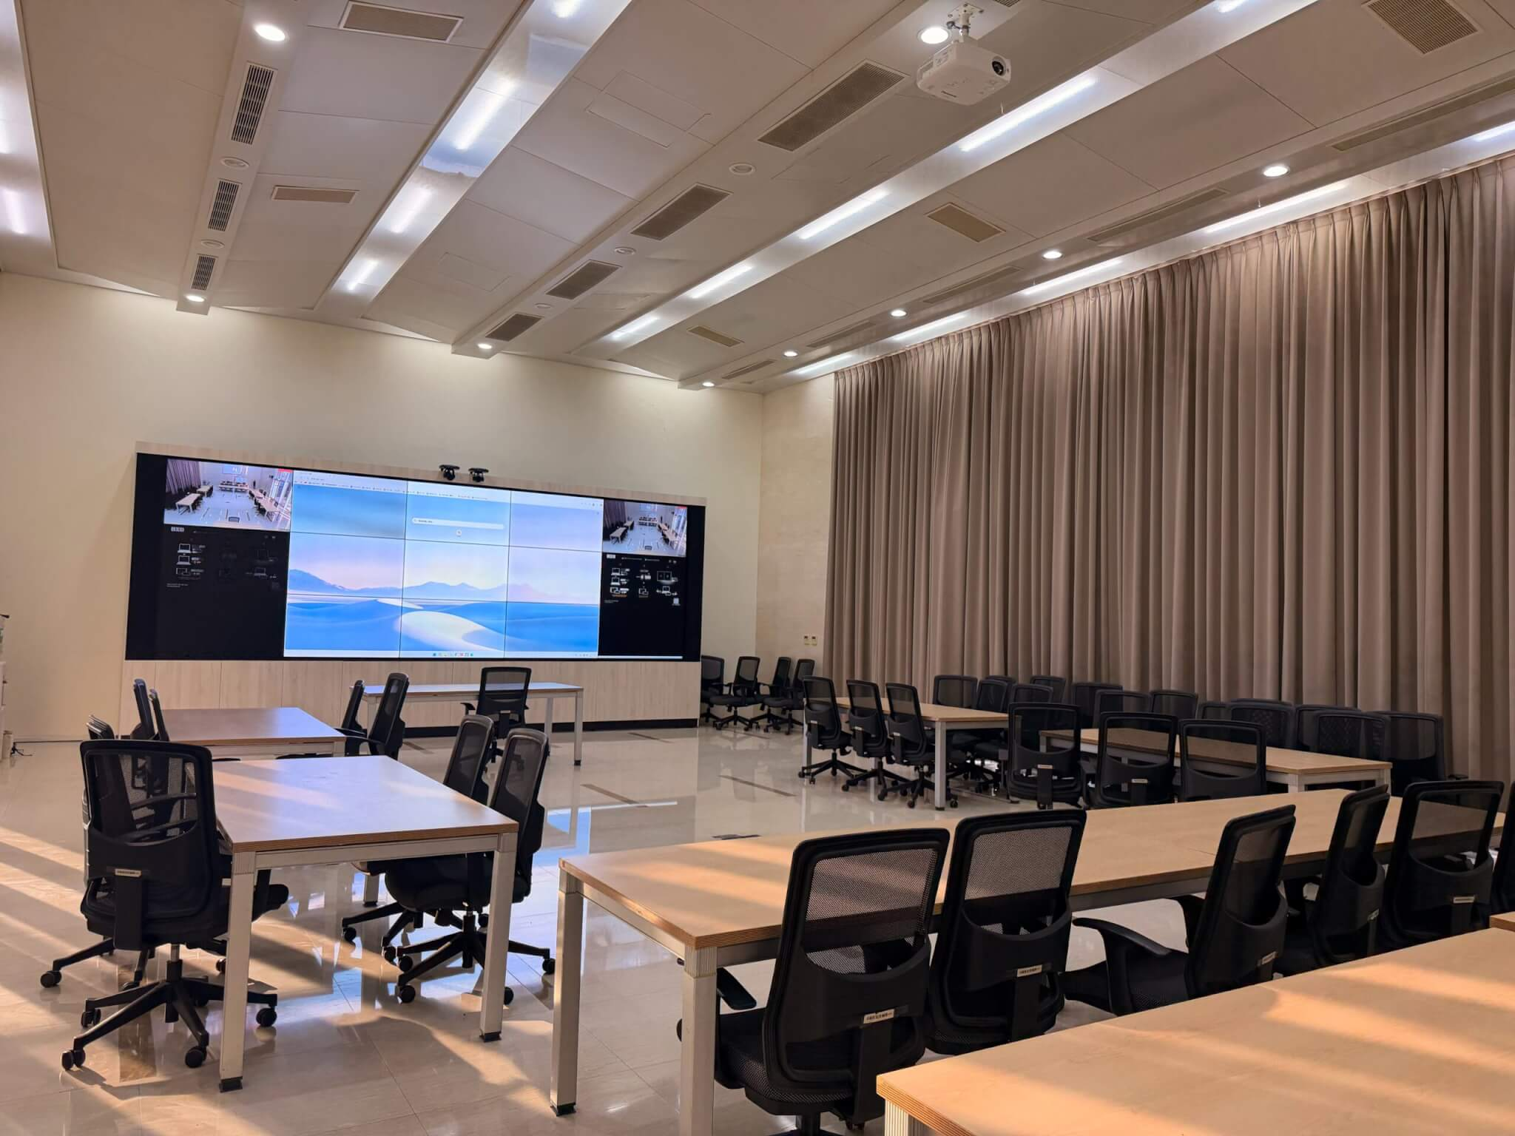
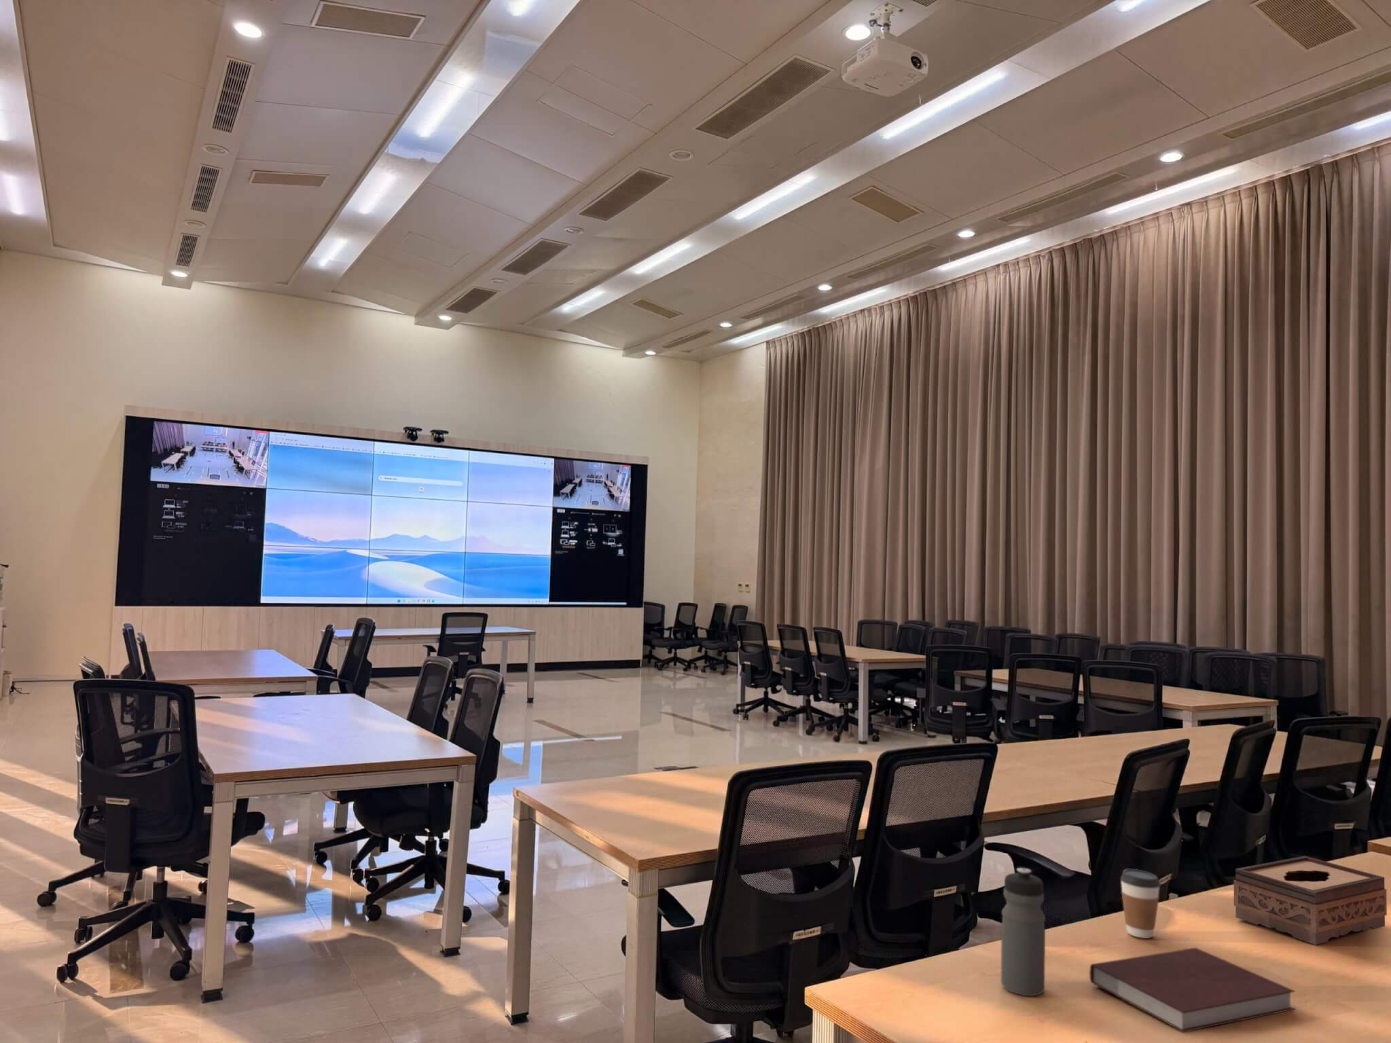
+ water bottle (1023, 928)
+ tissue box (1310, 897)
+ notebook (1189, 986)
+ coffee cup (1140, 903)
